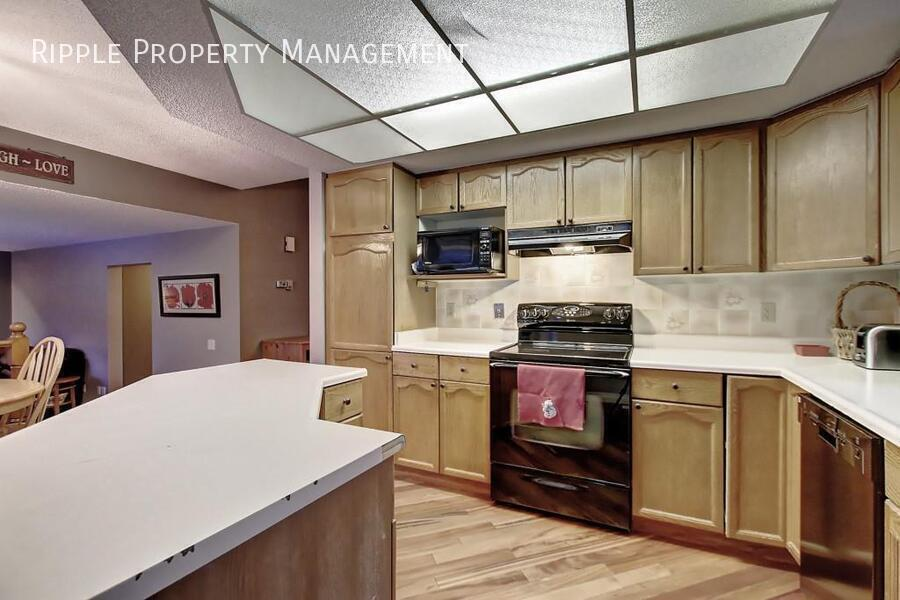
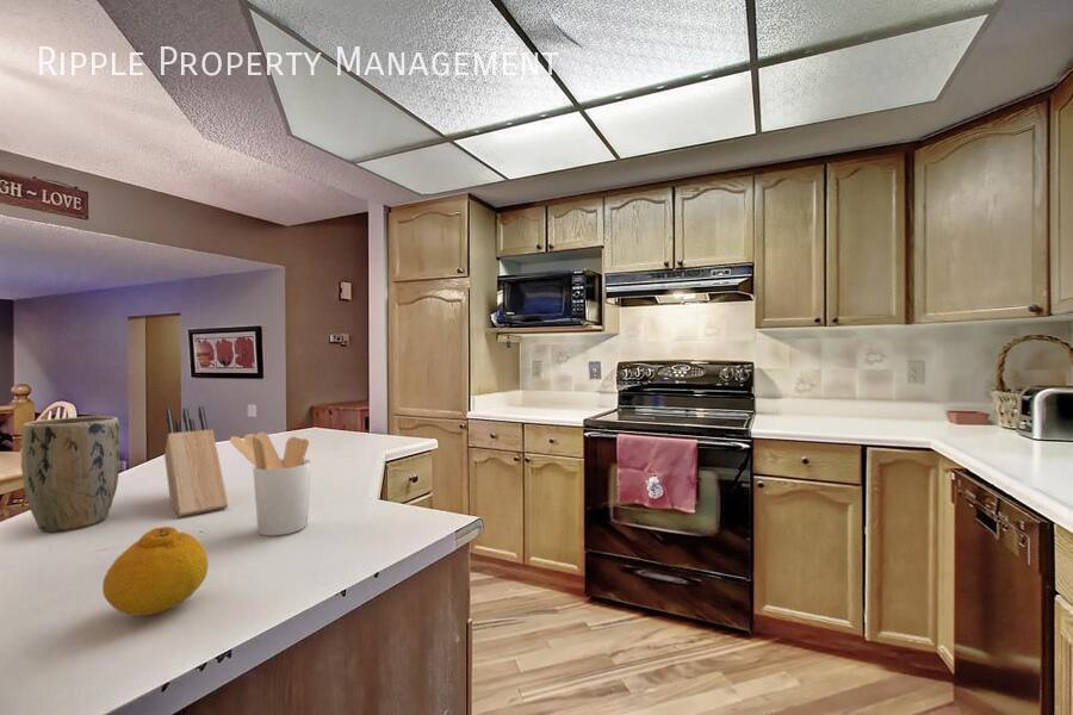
+ plant pot (73, 471)
+ fruit (159, 568)
+ knife block (193, 454)
+ utensil holder (272, 478)
